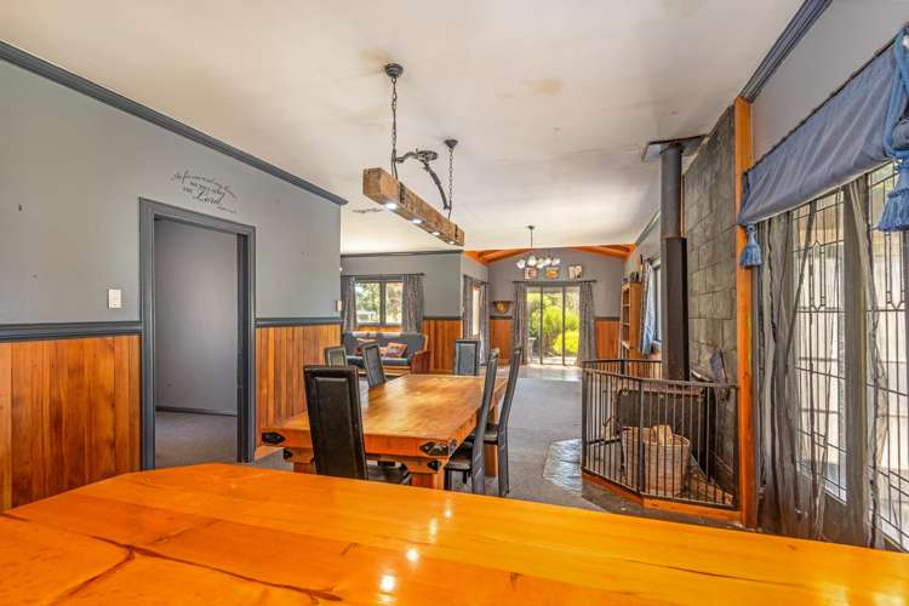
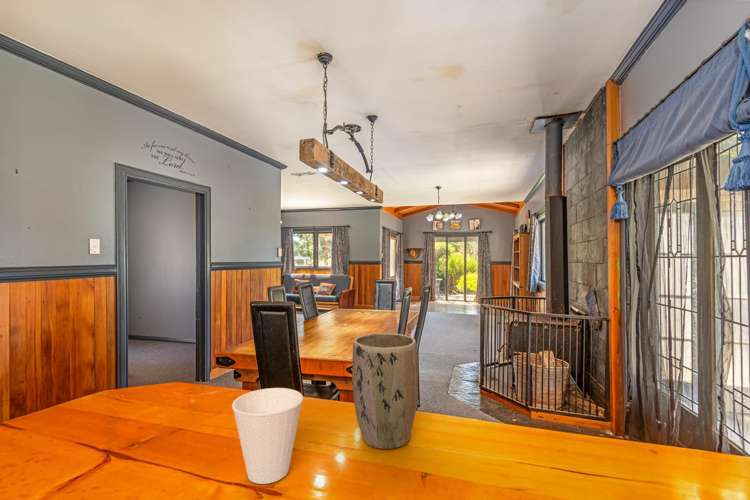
+ plant pot (385, 388)
+ cup (268, 435)
